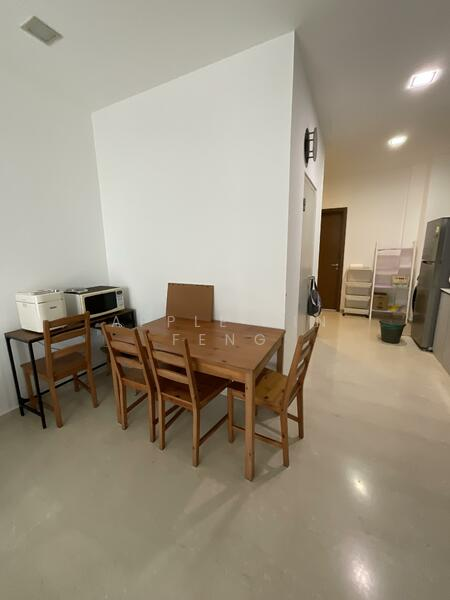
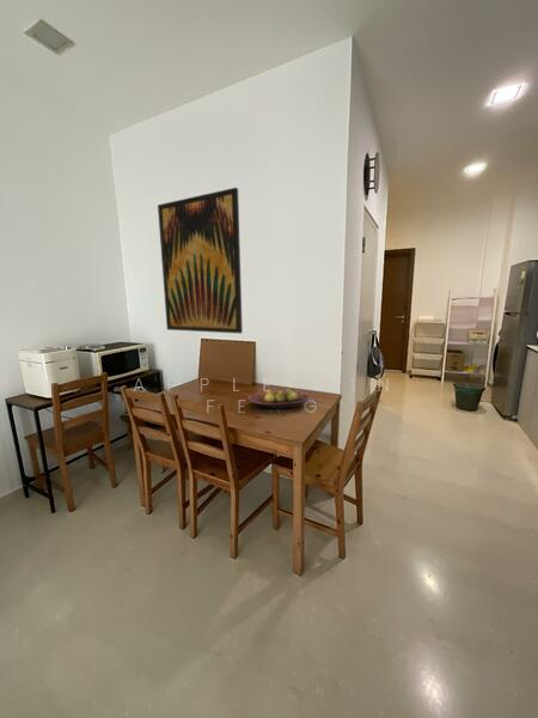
+ wall art (198, 267)
+ fruit bowl (279, 397)
